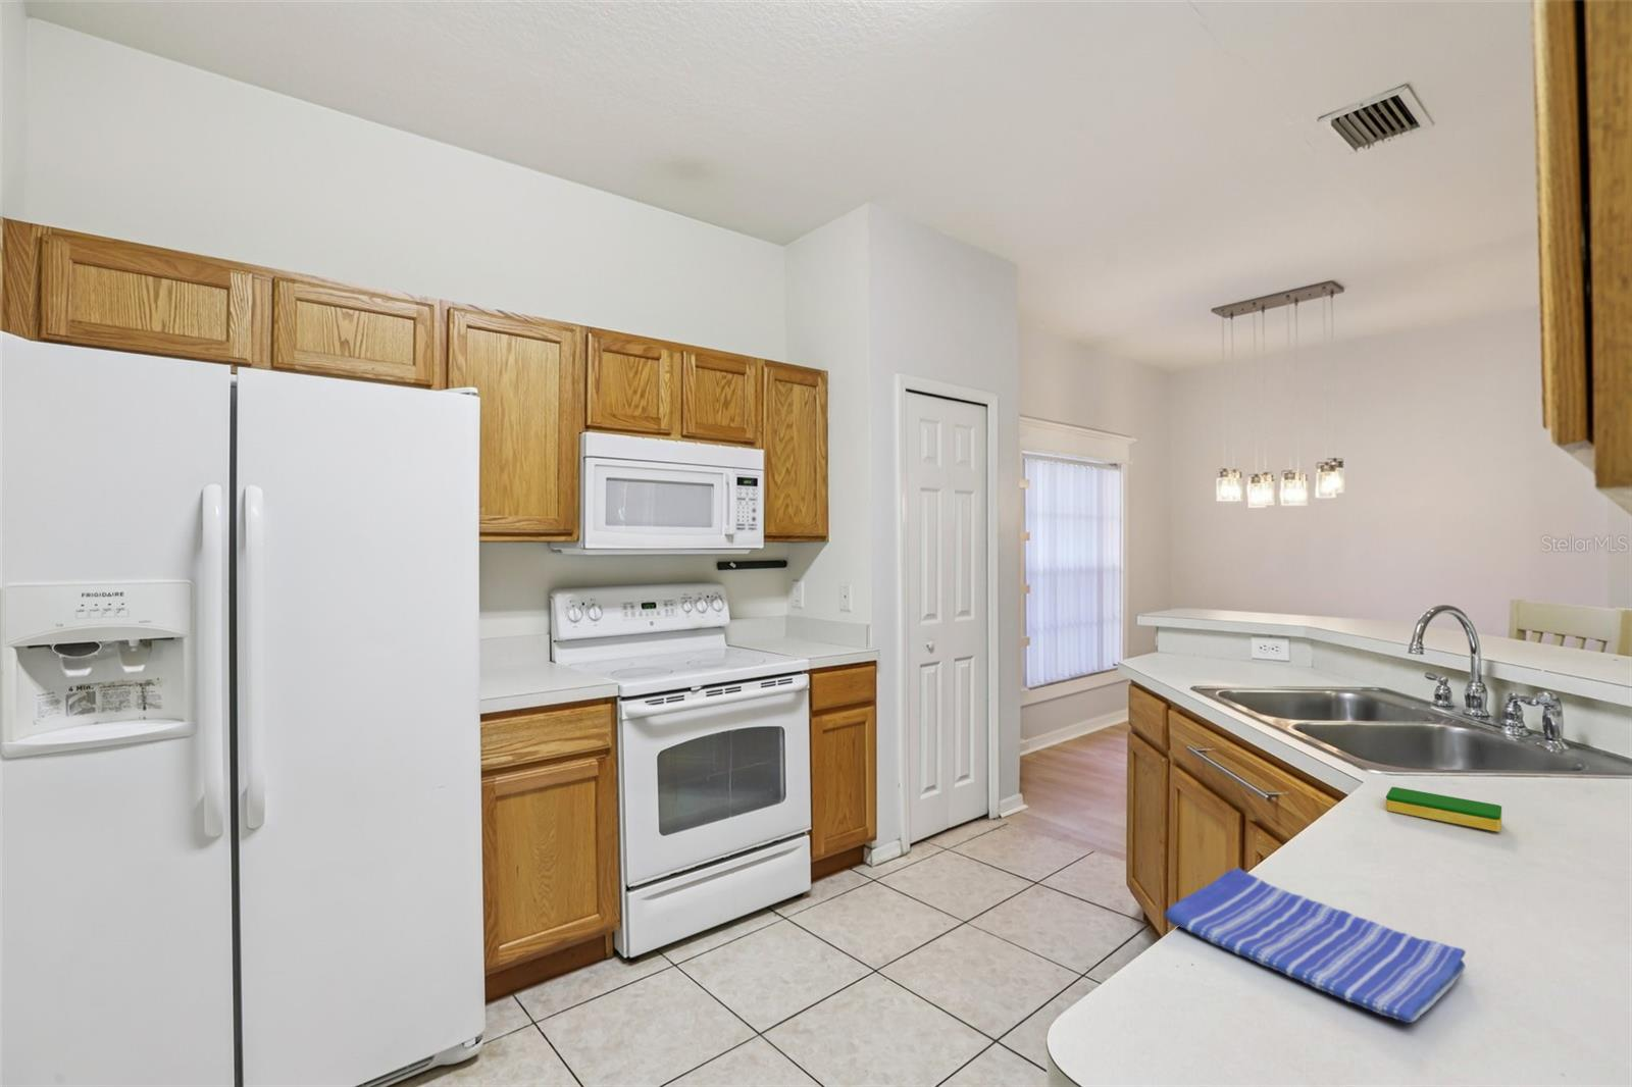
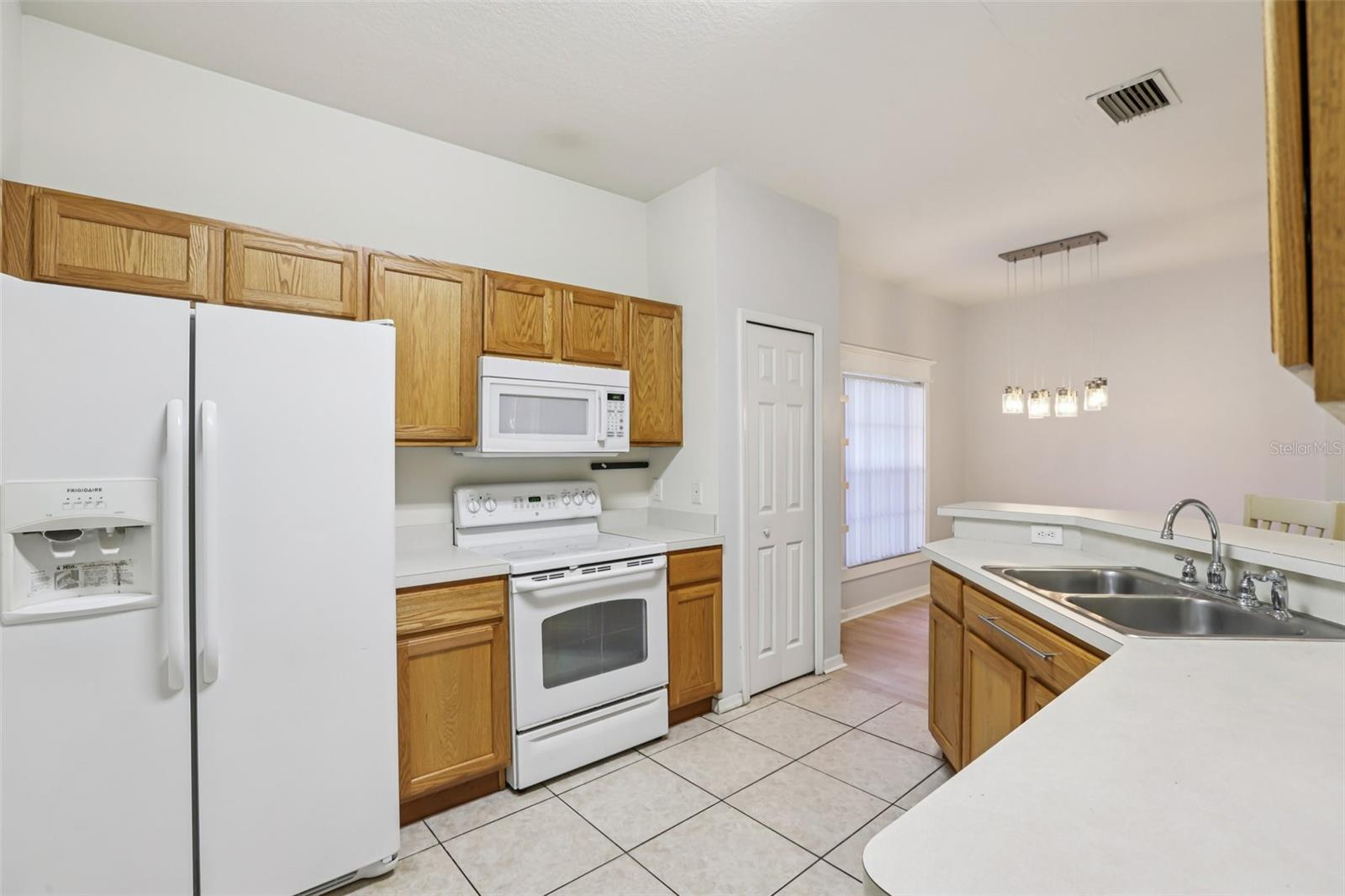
- dish towel (1306, 932)
- dish sponge (1443, 808)
